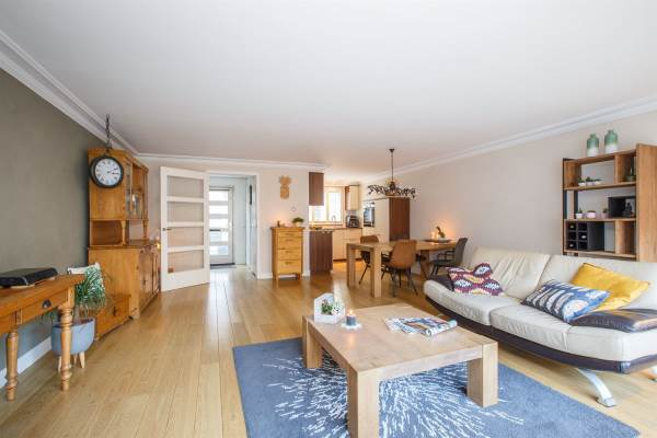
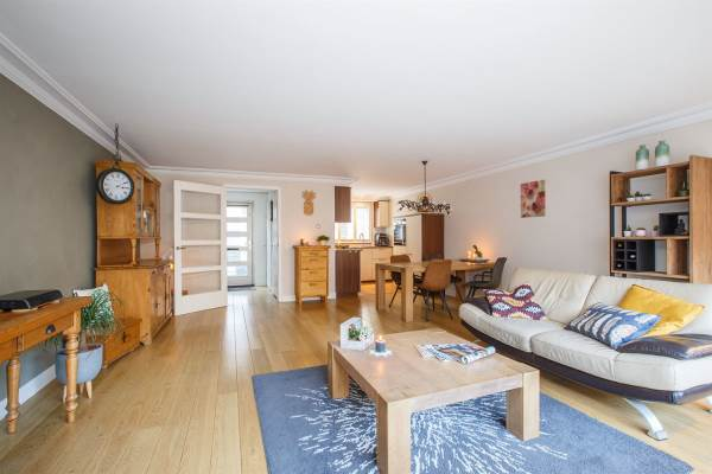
+ wall art (532, 199)
